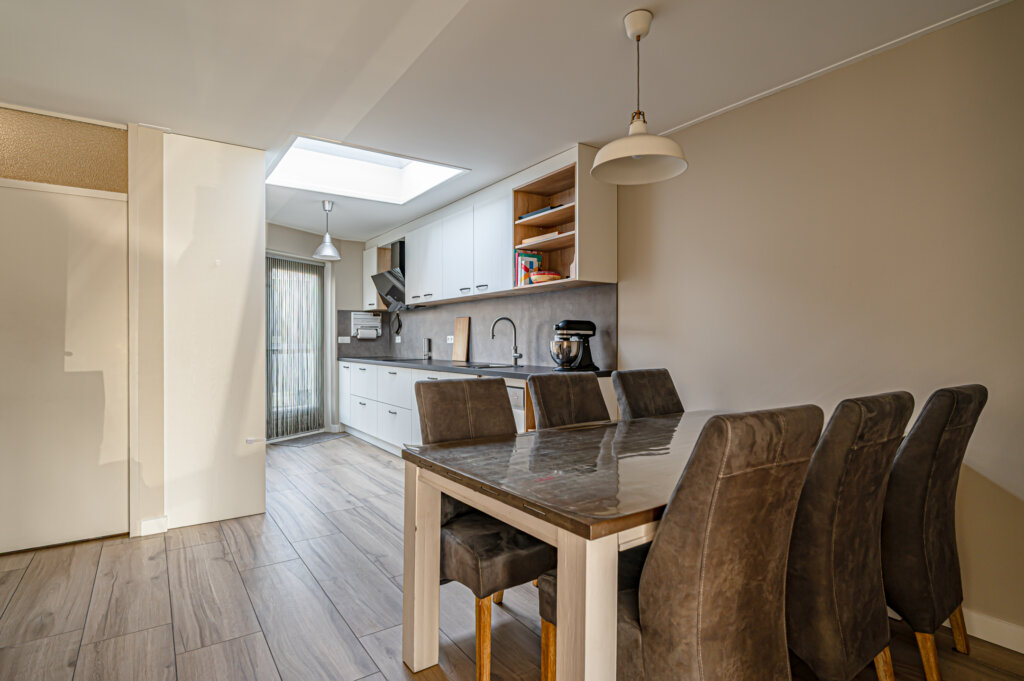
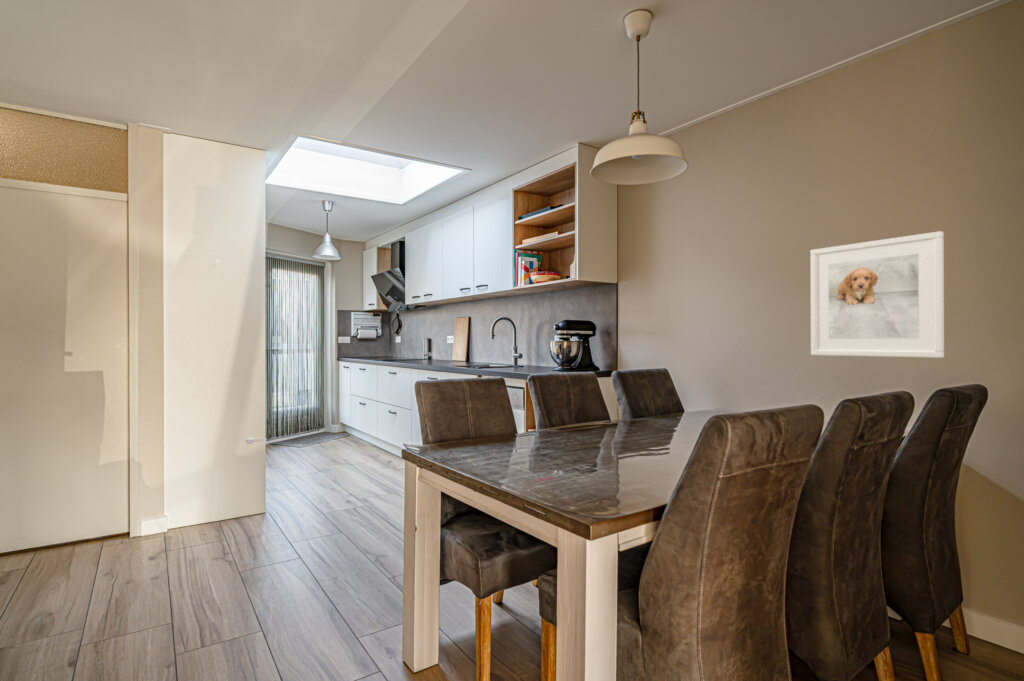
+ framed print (871, 298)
